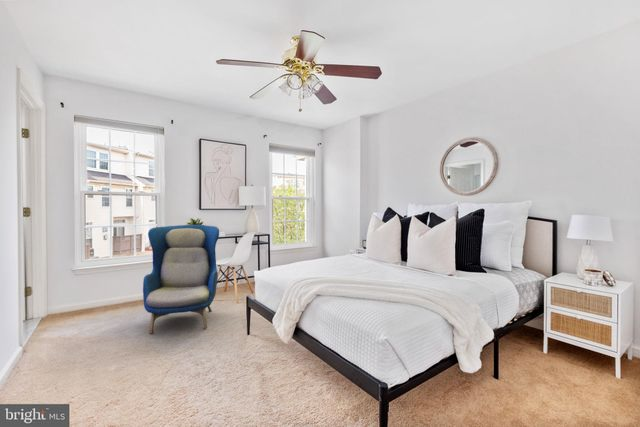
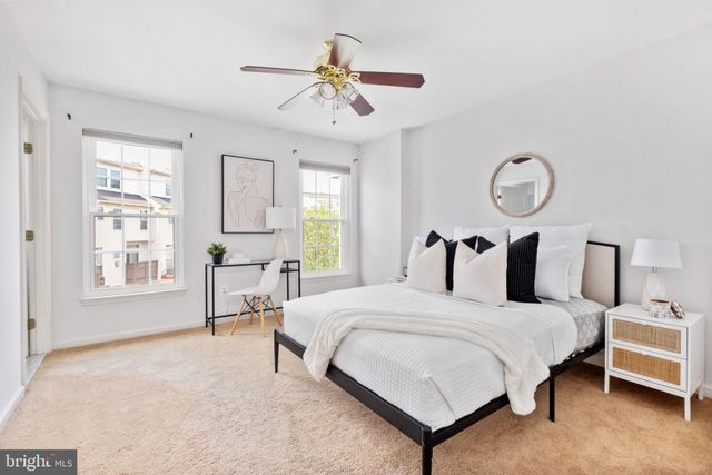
- armchair (183, 273)
